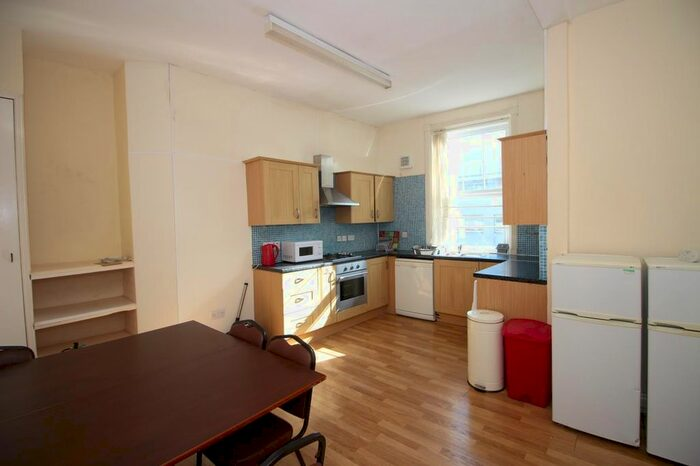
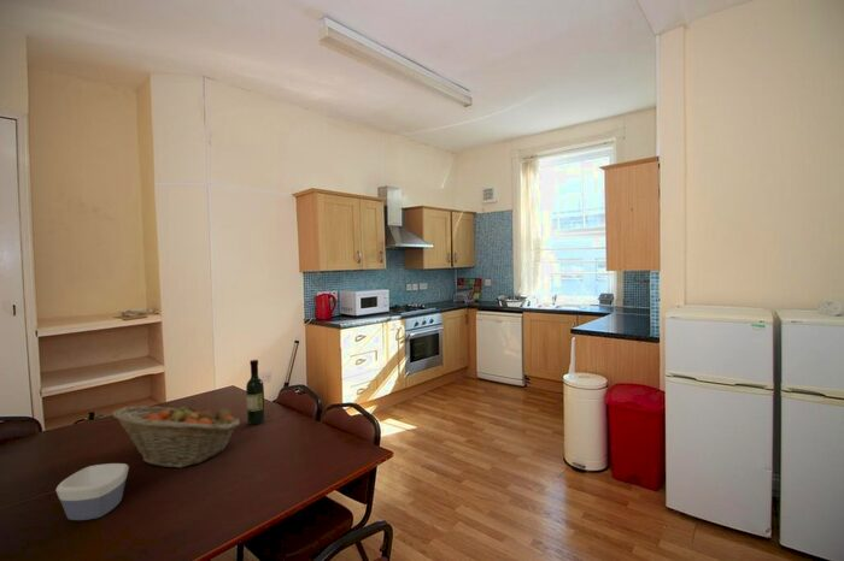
+ bowl (94, 491)
+ wine bottle (254, 391)
+ fruit basket (178, 426)
